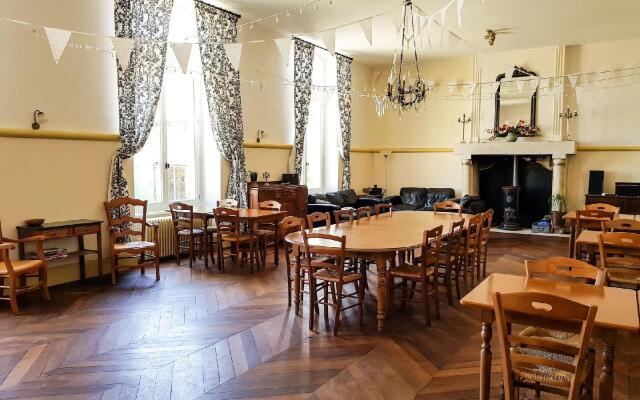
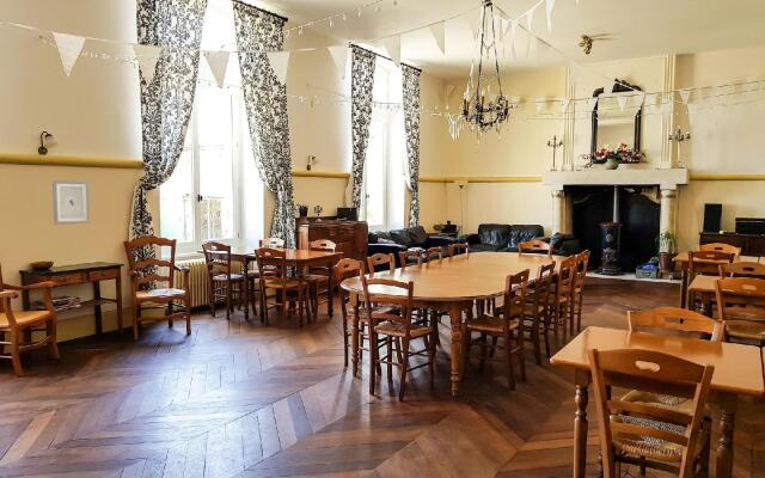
+ wall art (71, 202)
